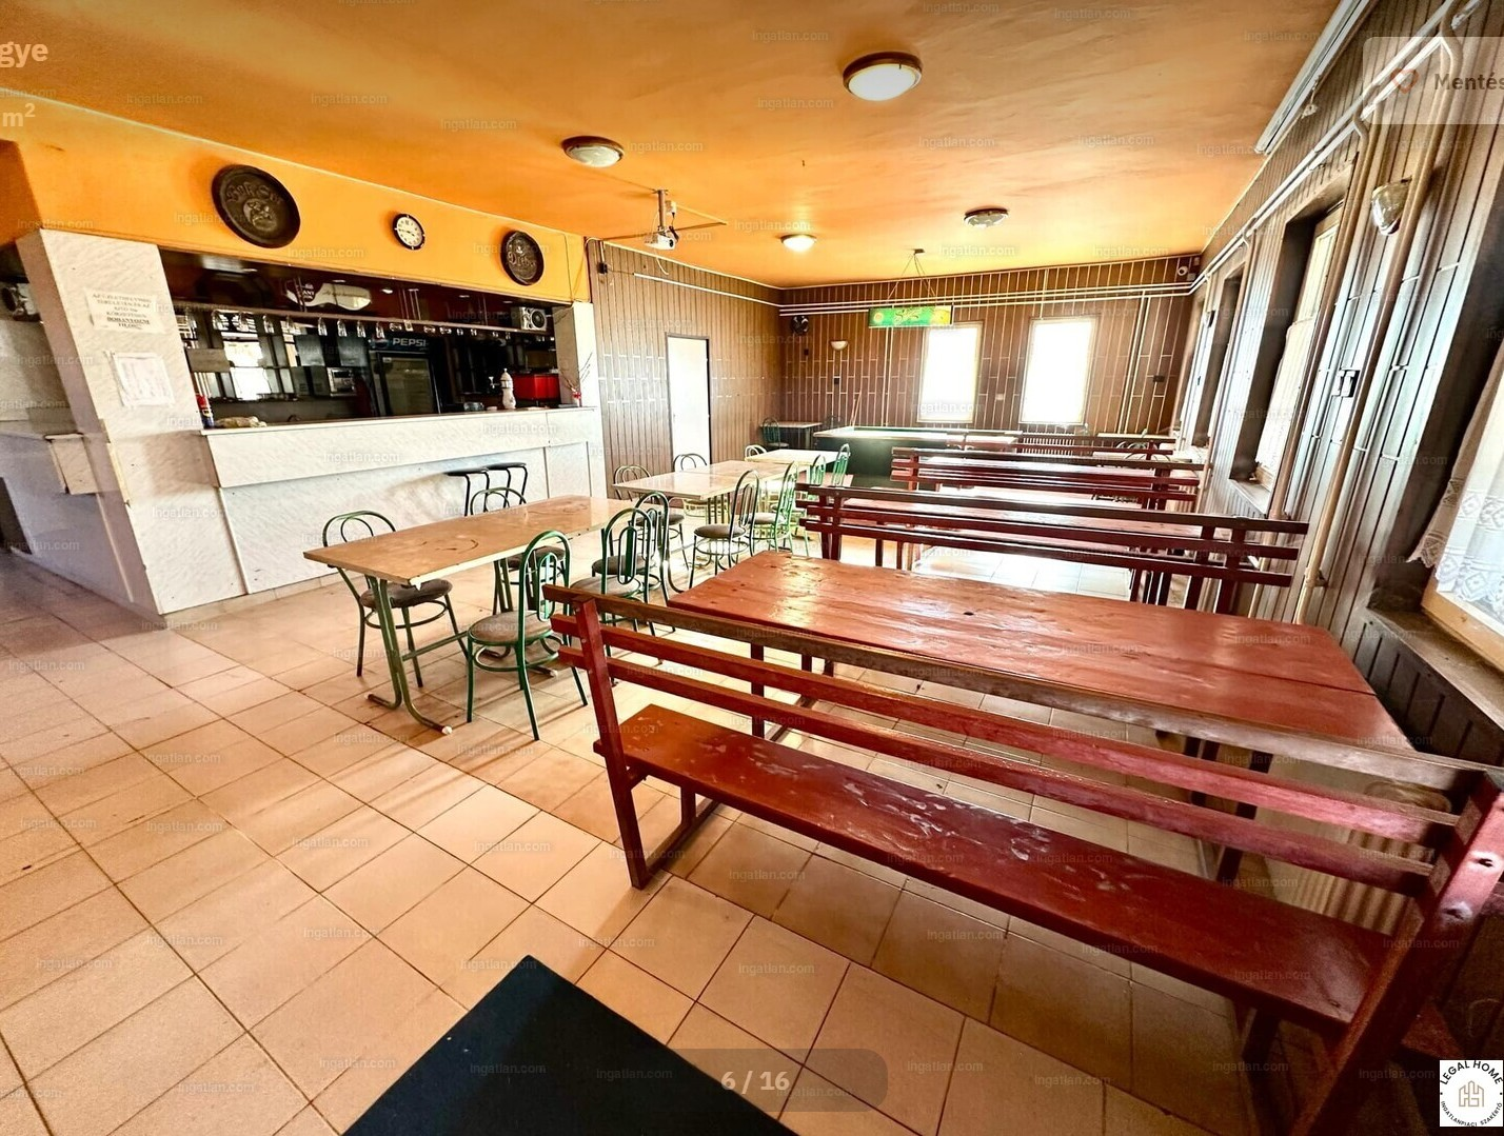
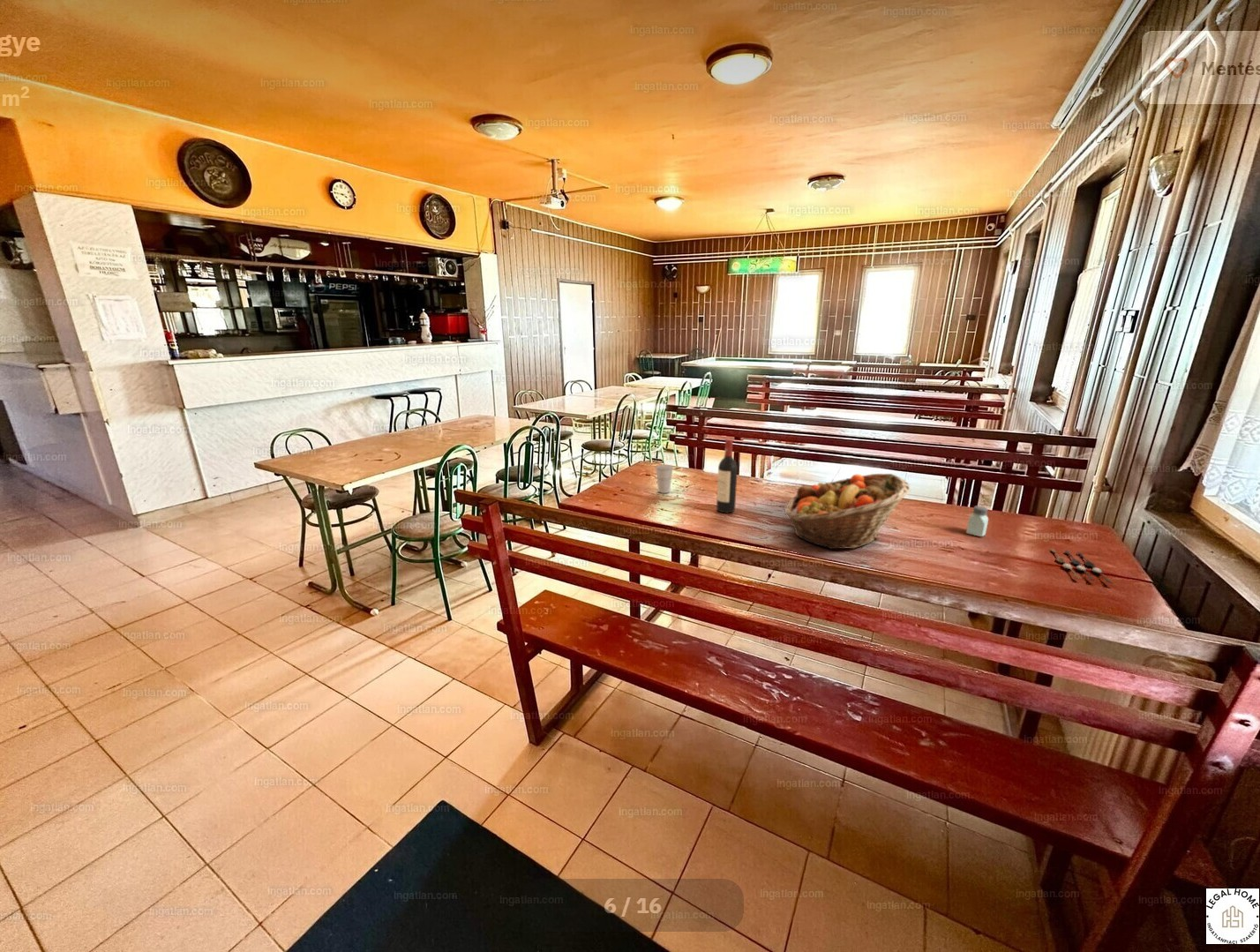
+ spoon (1079, 565)
+ cup (664, 478)
+ wine bottle (727, 475)
+ fruit basket (844, 506)
+ saltshaker (978, 521)
